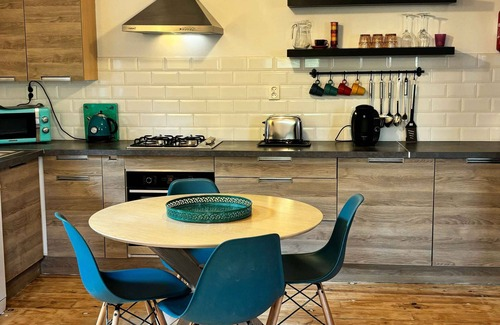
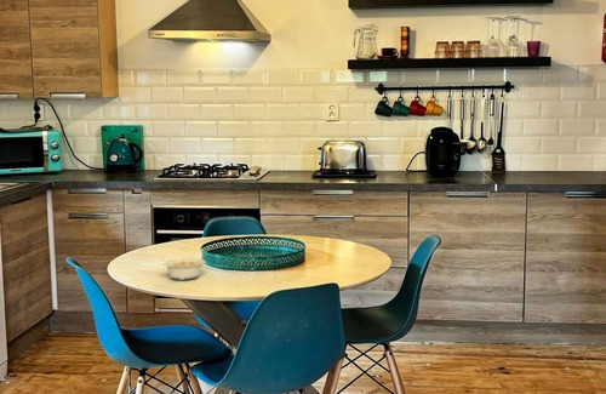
+ legume (183, 268)
